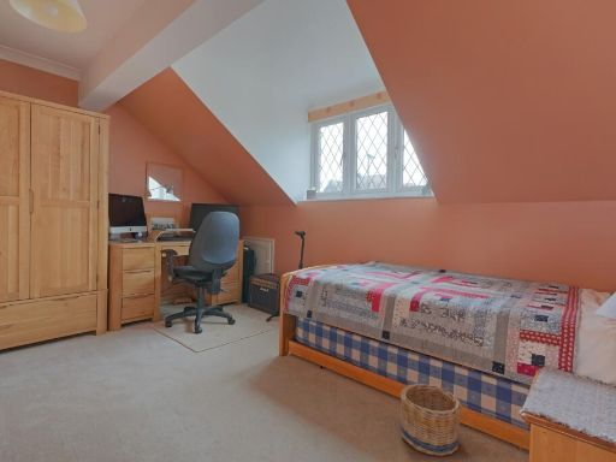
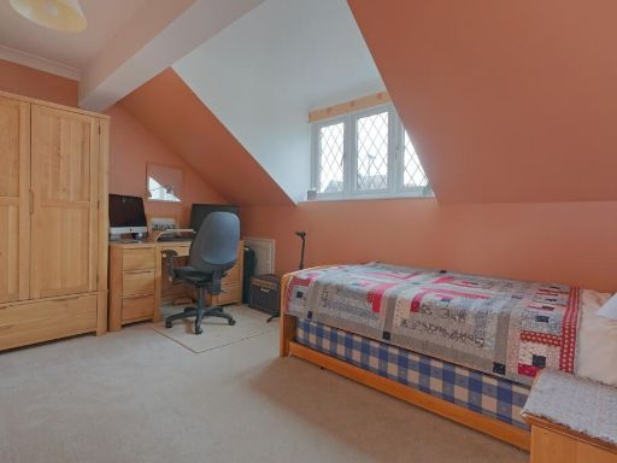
- basket (428, 416)
